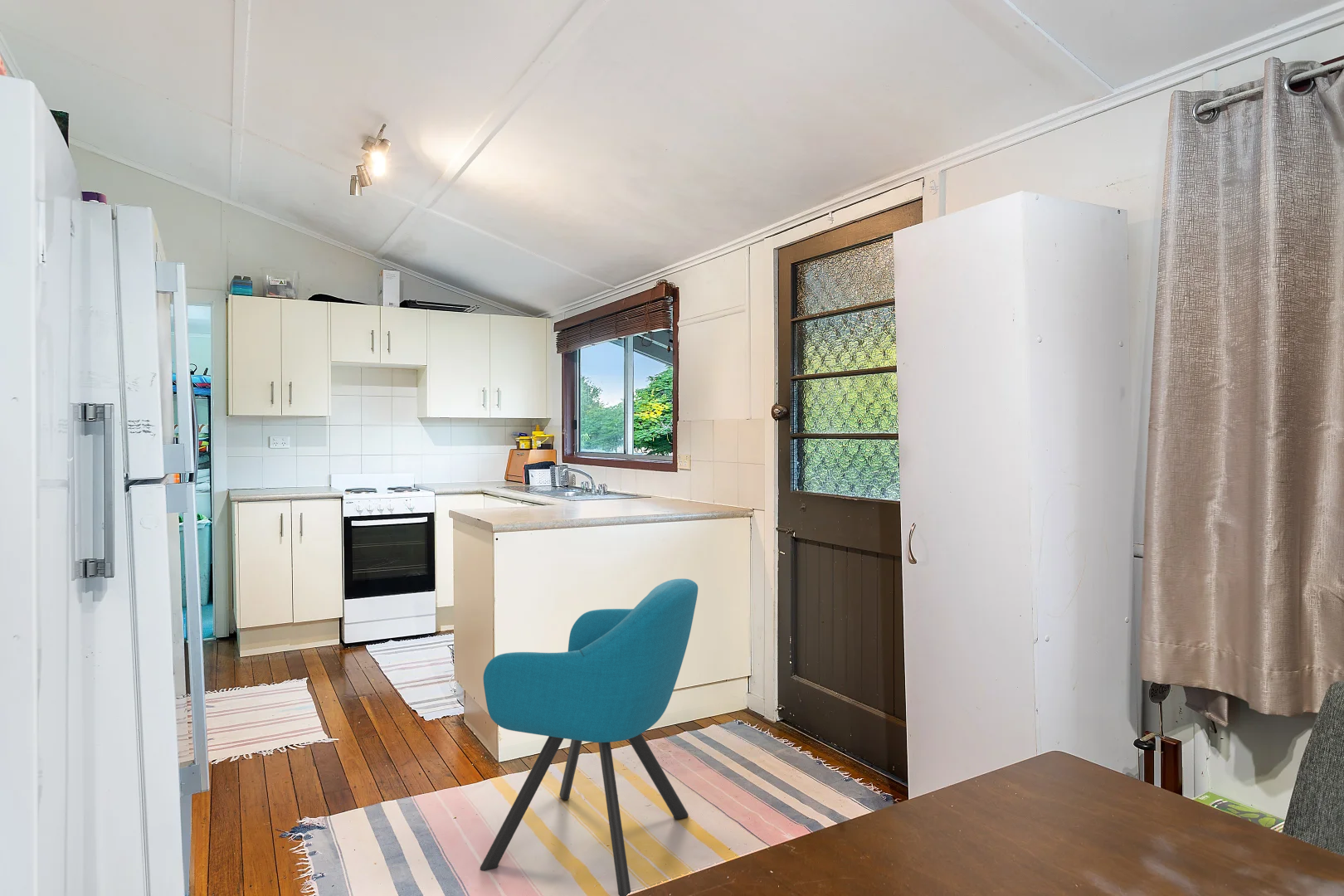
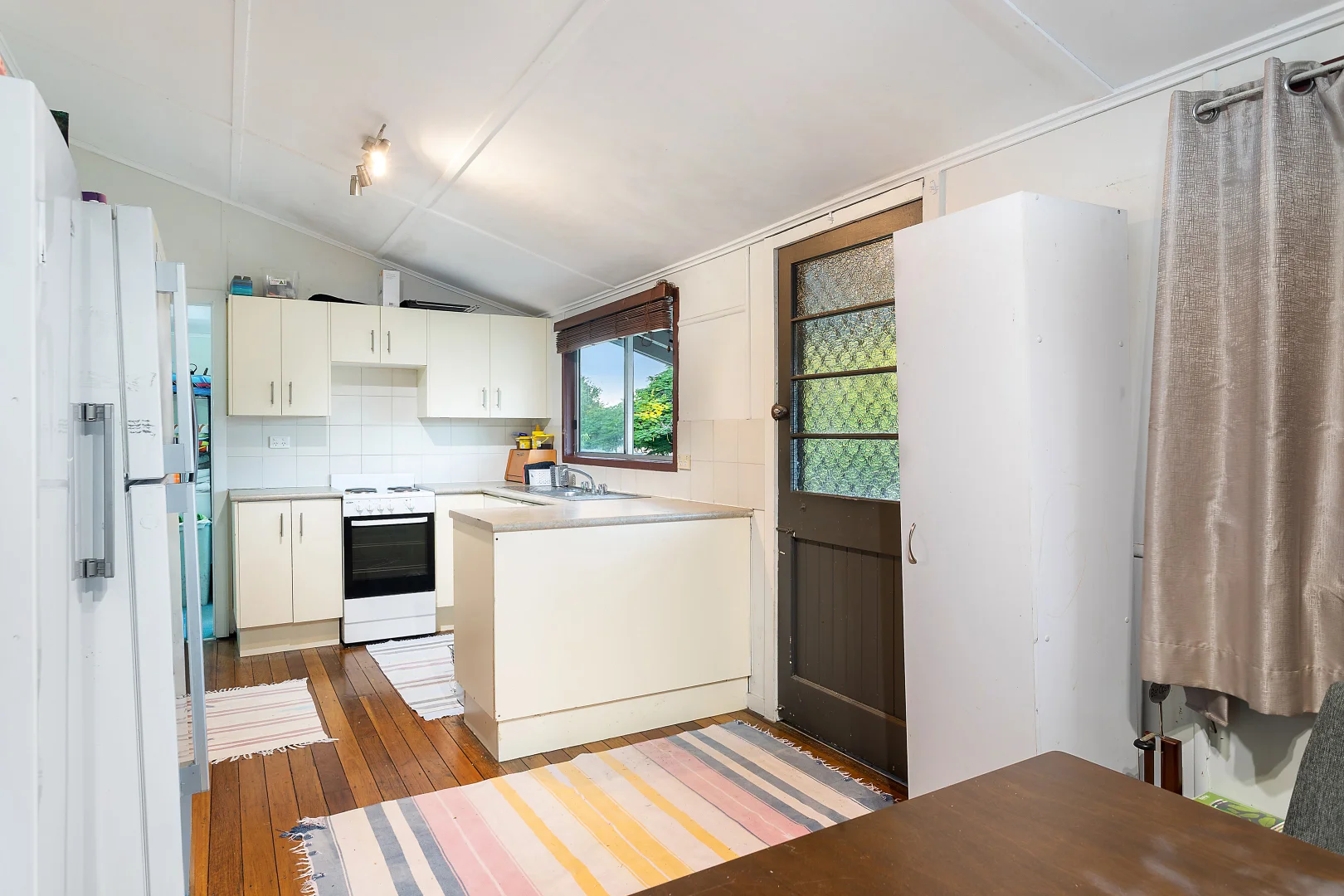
- chair (604, 709)
